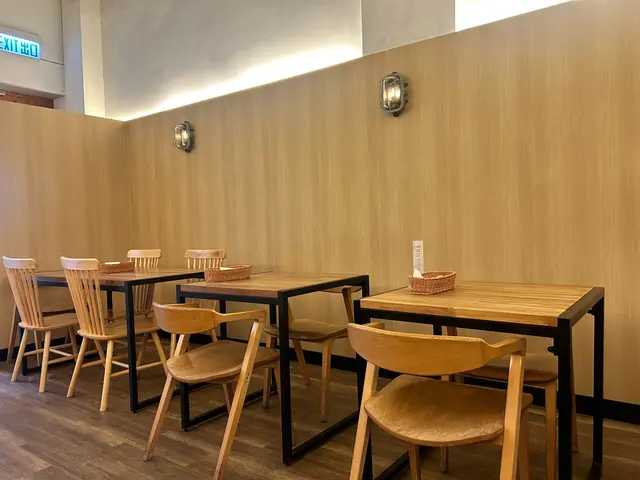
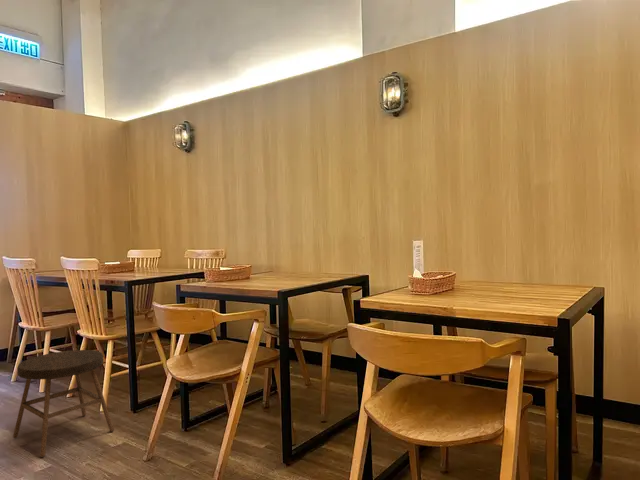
+ stool (62, 395)
